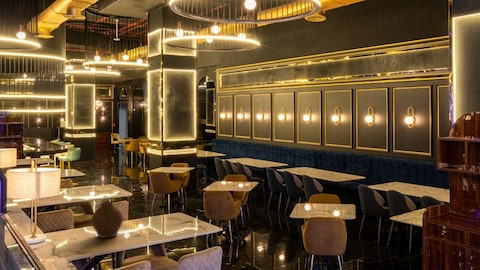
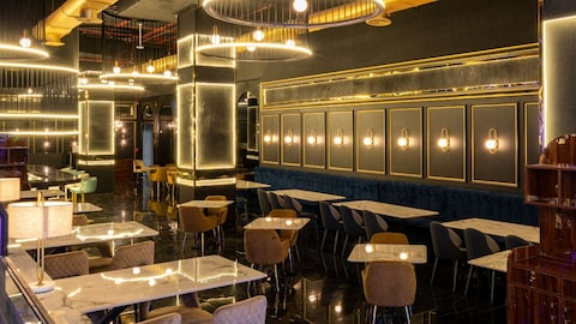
- vase (107, 219)
